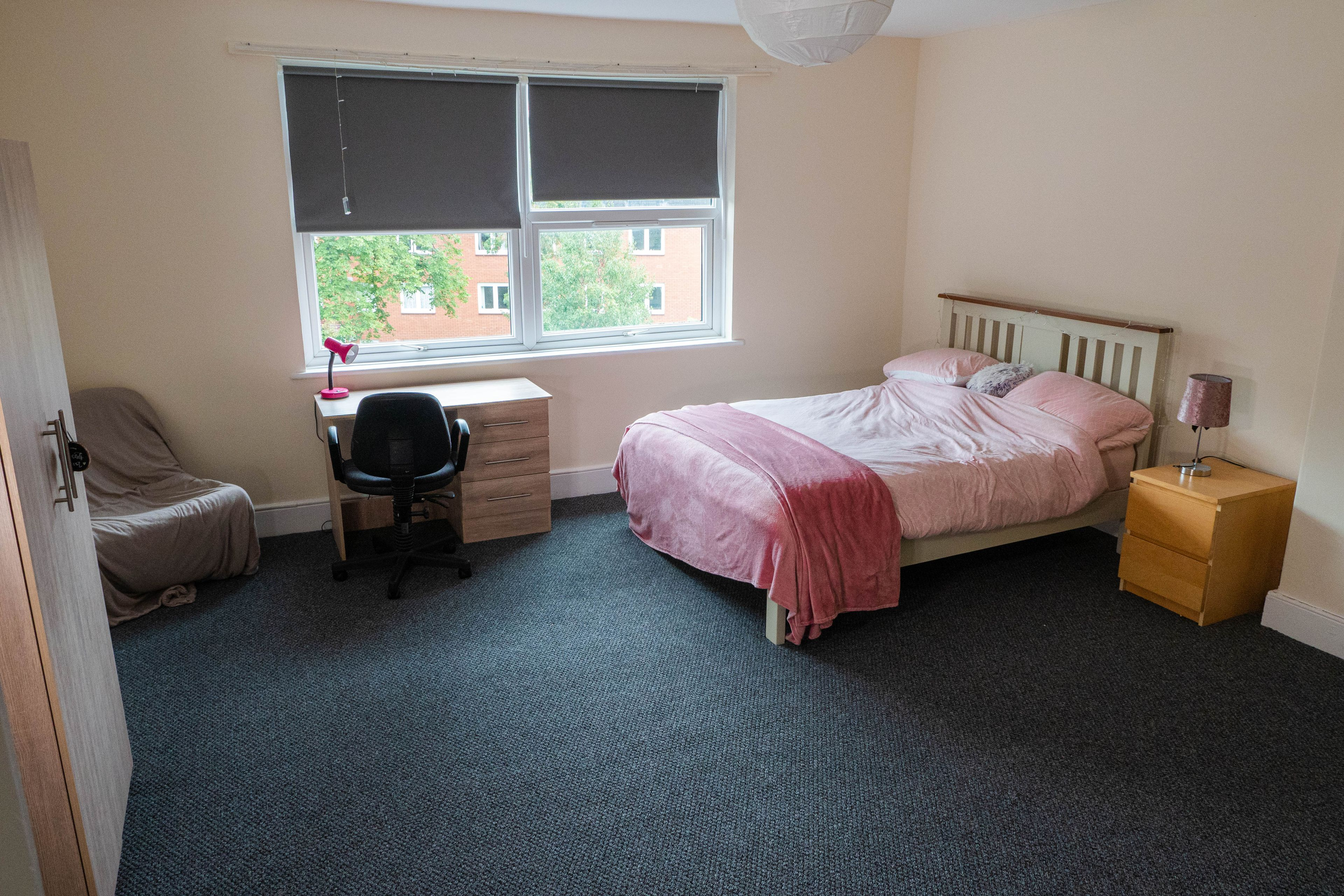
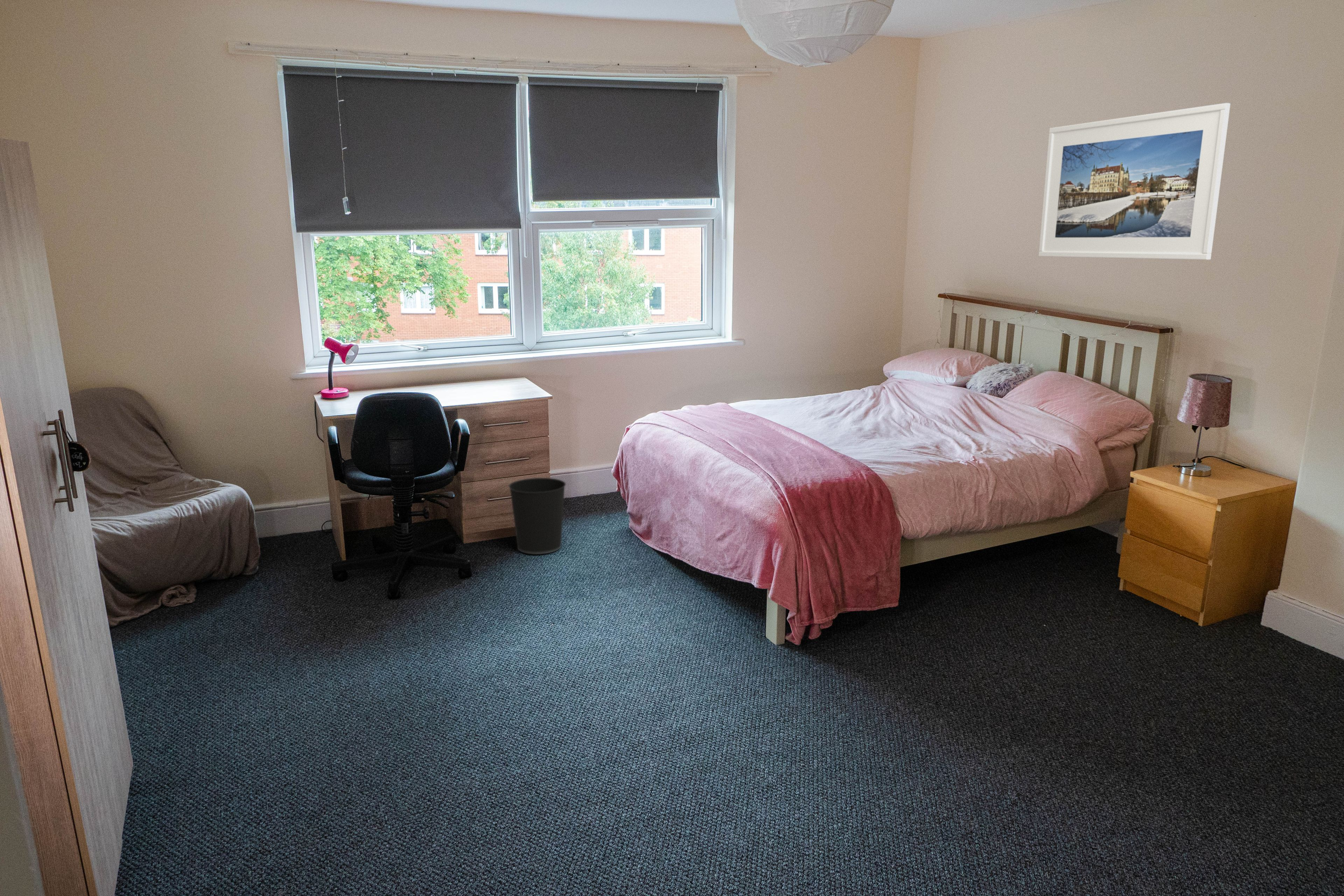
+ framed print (1123, 188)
+ wastebasket (538, 516)
